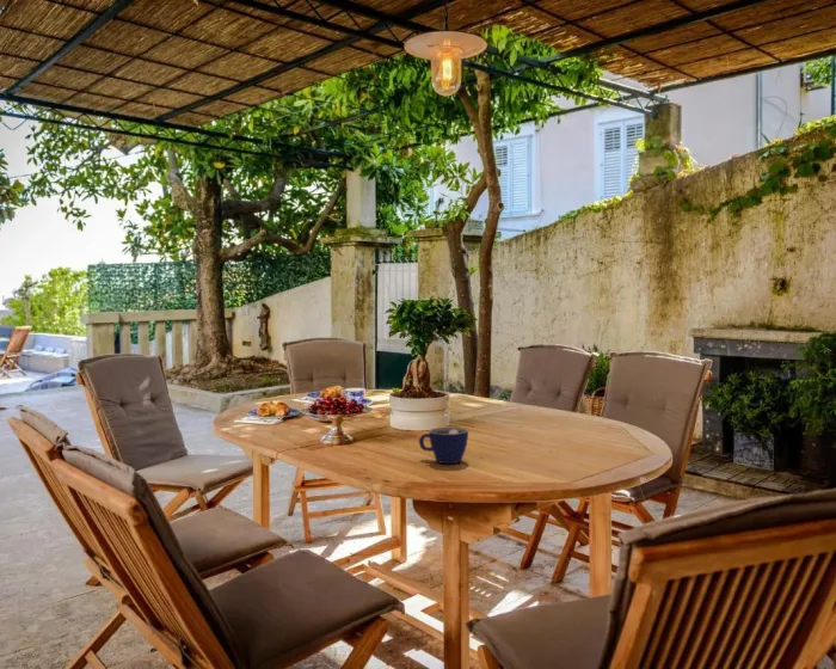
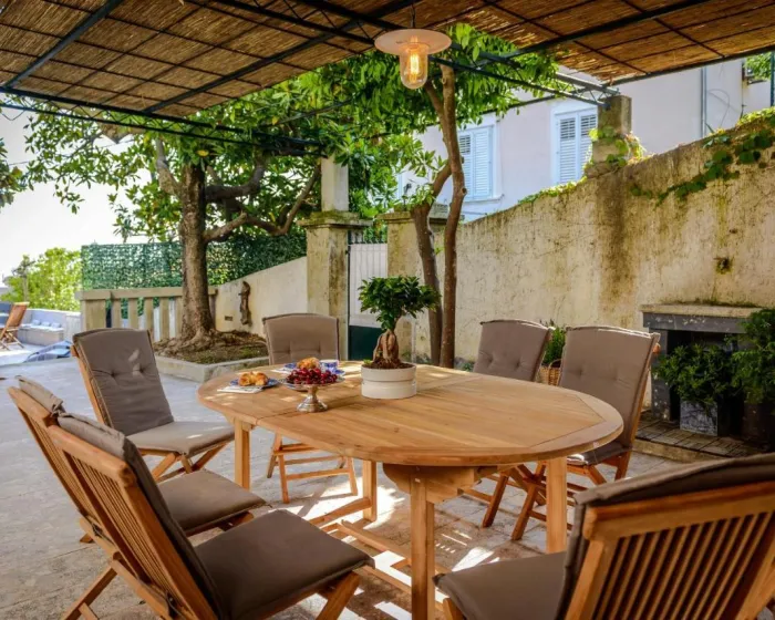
- cup (442, 444)
